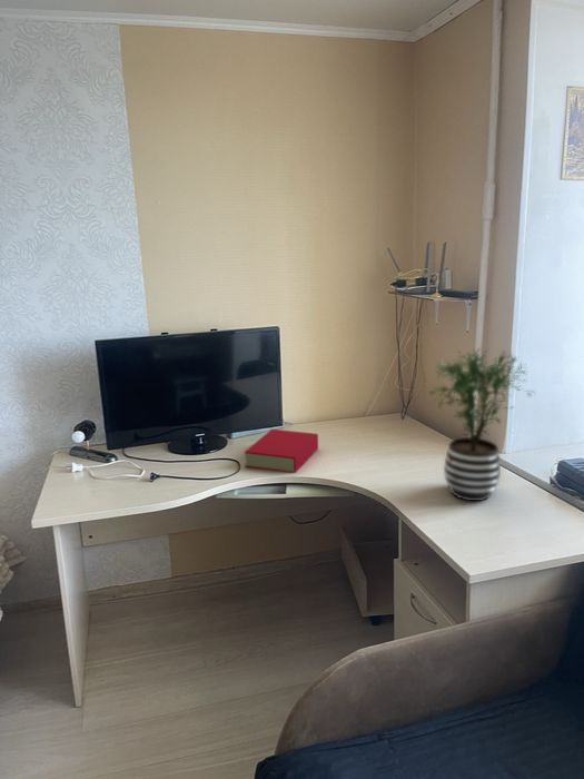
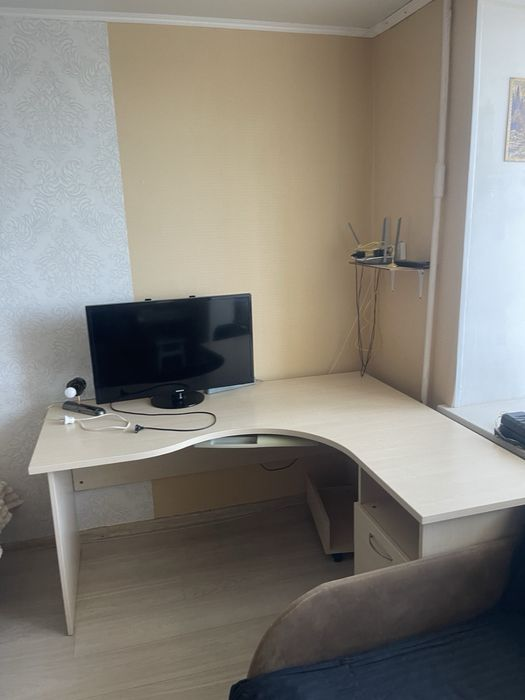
- potted plant (473, 424)
- book (283, 450)
